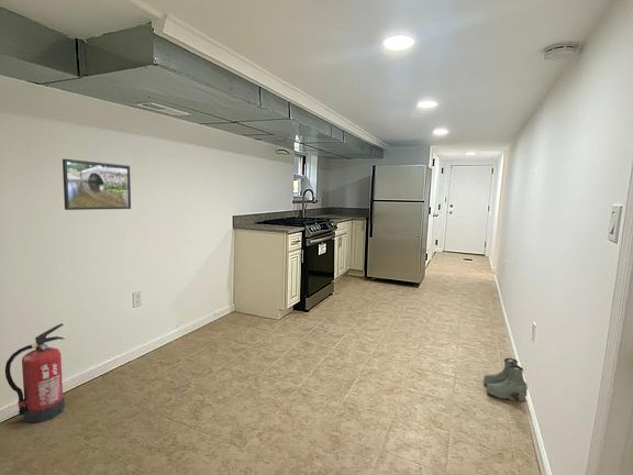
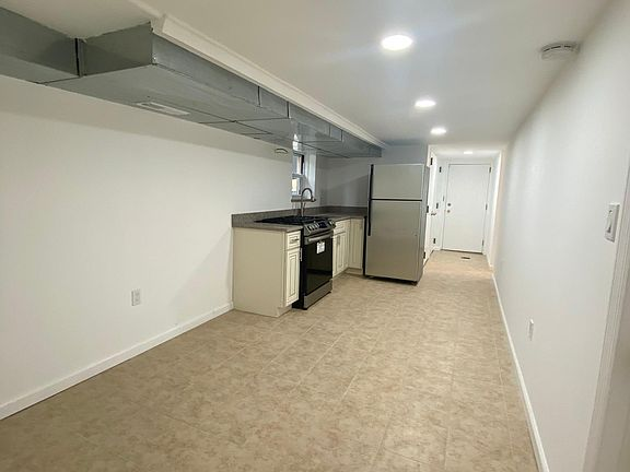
- fire extinguisher (37, 373)
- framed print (99, 186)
- boots (504, 376)
